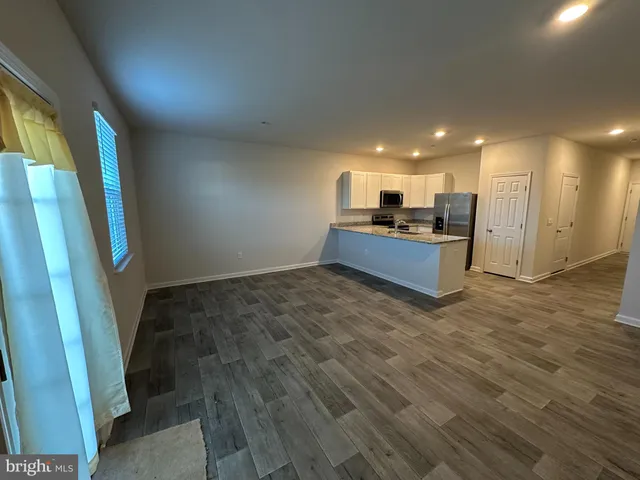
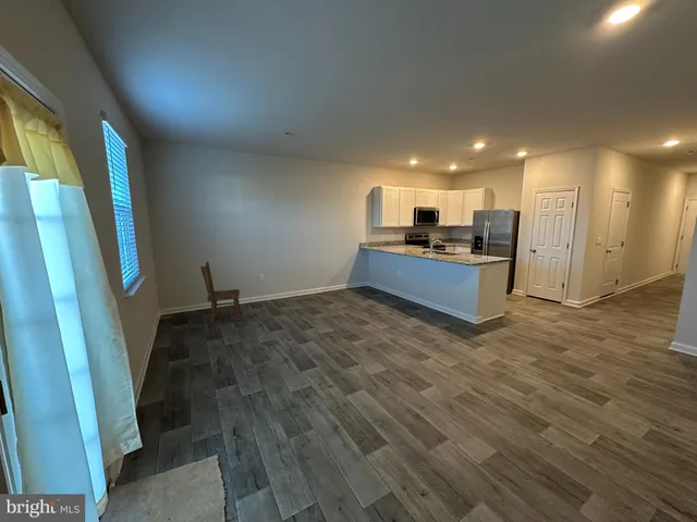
+ dining chair (222, 290)
